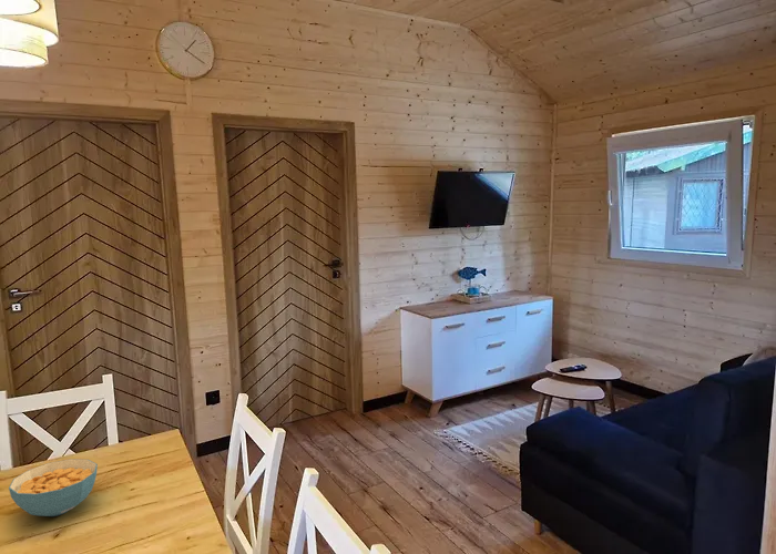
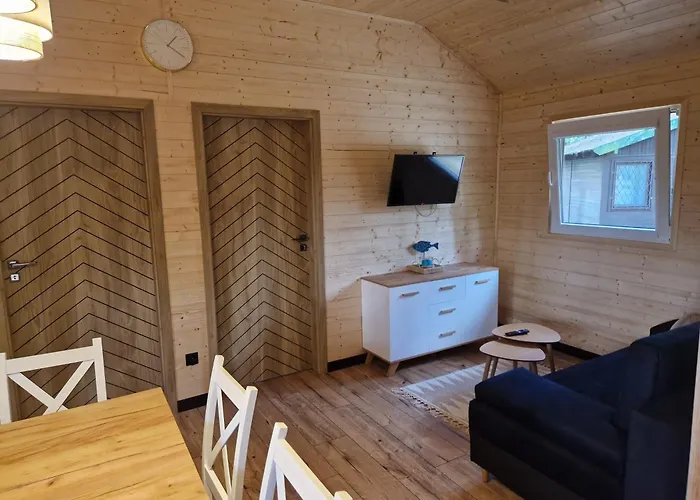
- cereal bowl (55, 492)
